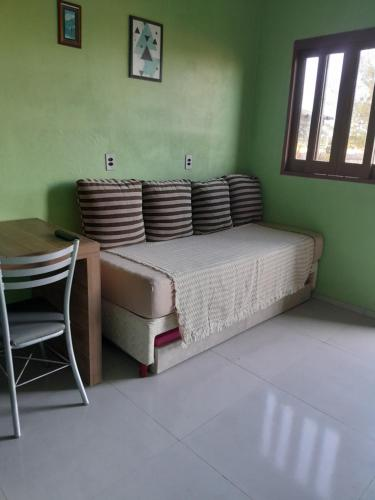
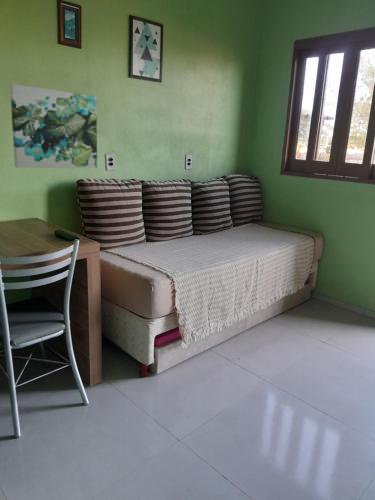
+ wall art (57, 130)
